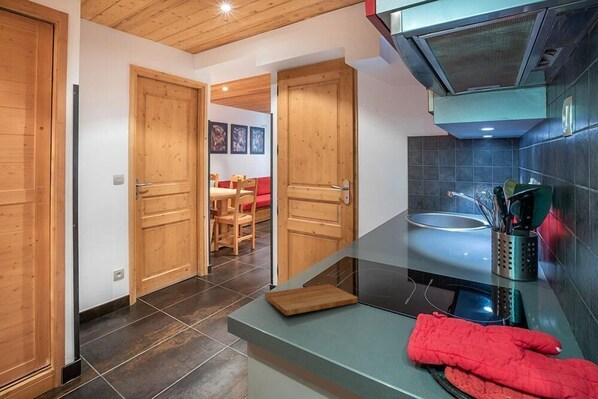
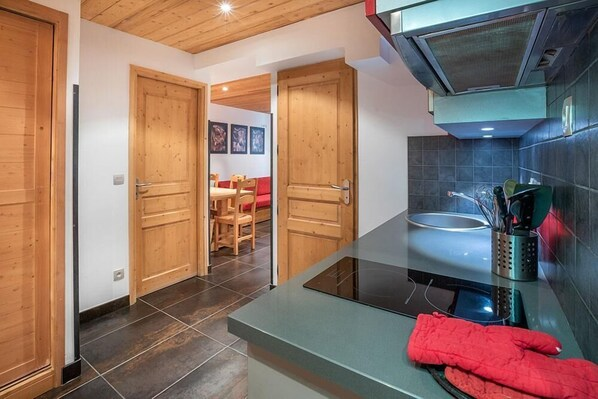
- cutting board (310, 297)
